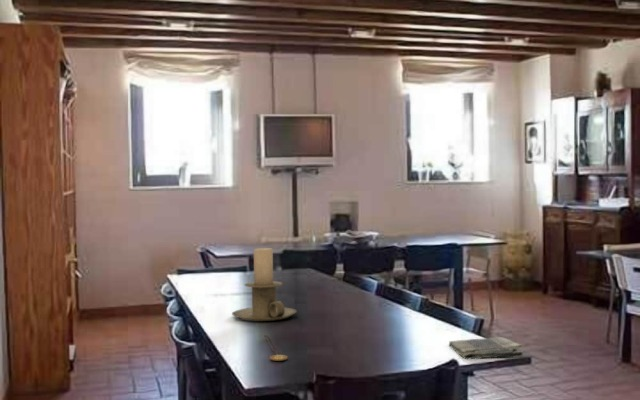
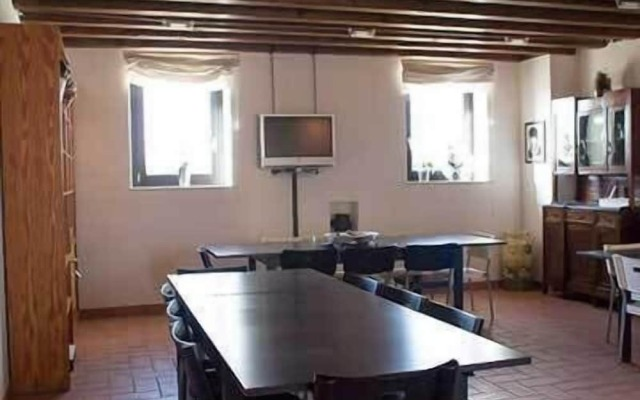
- candle holder (263, 282)
- pendant necklace (271, 346)
- dish towel (485, 346)
